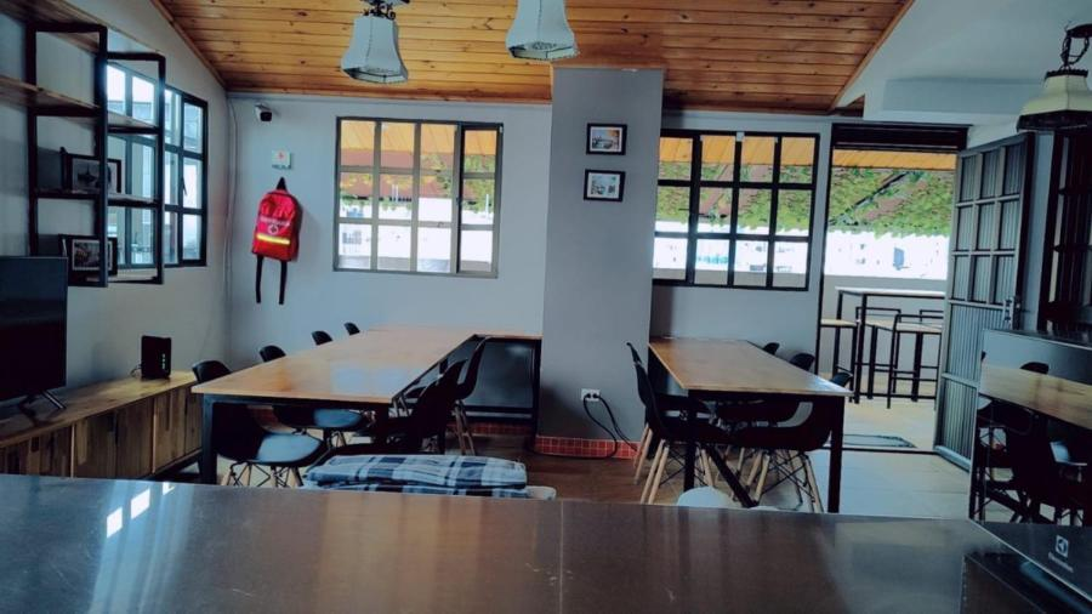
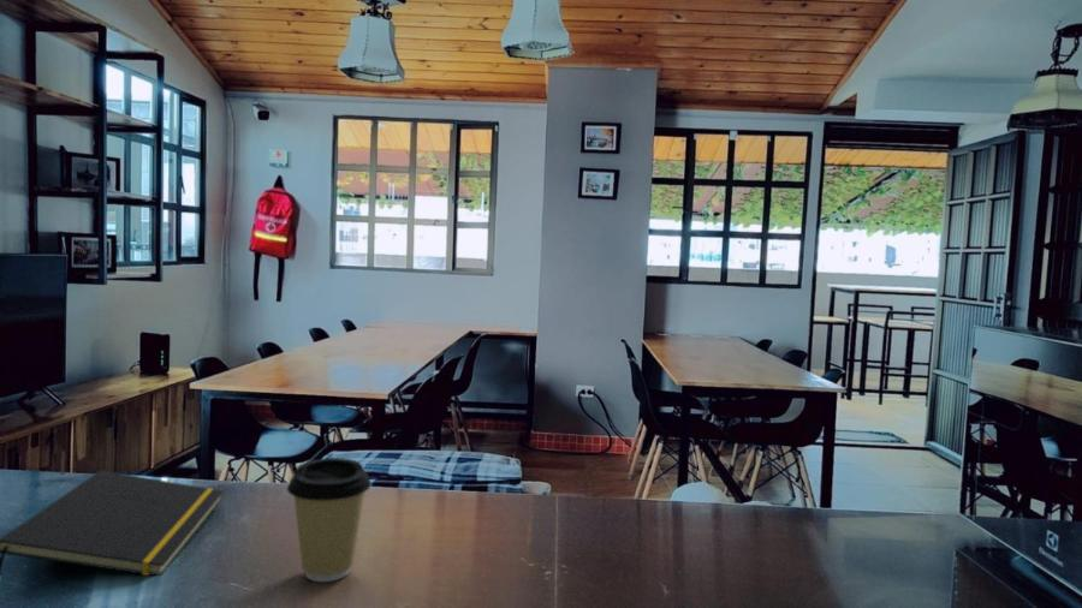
+ coffee cup (328, 519)
+ notepad (126, 517)
